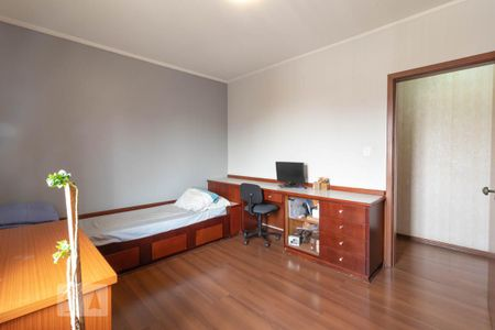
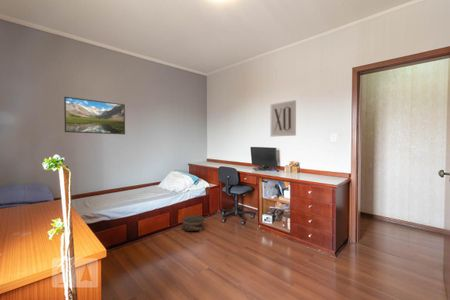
+ wall art (282, 119)
+ hat box (194, 222)
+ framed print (97, 117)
